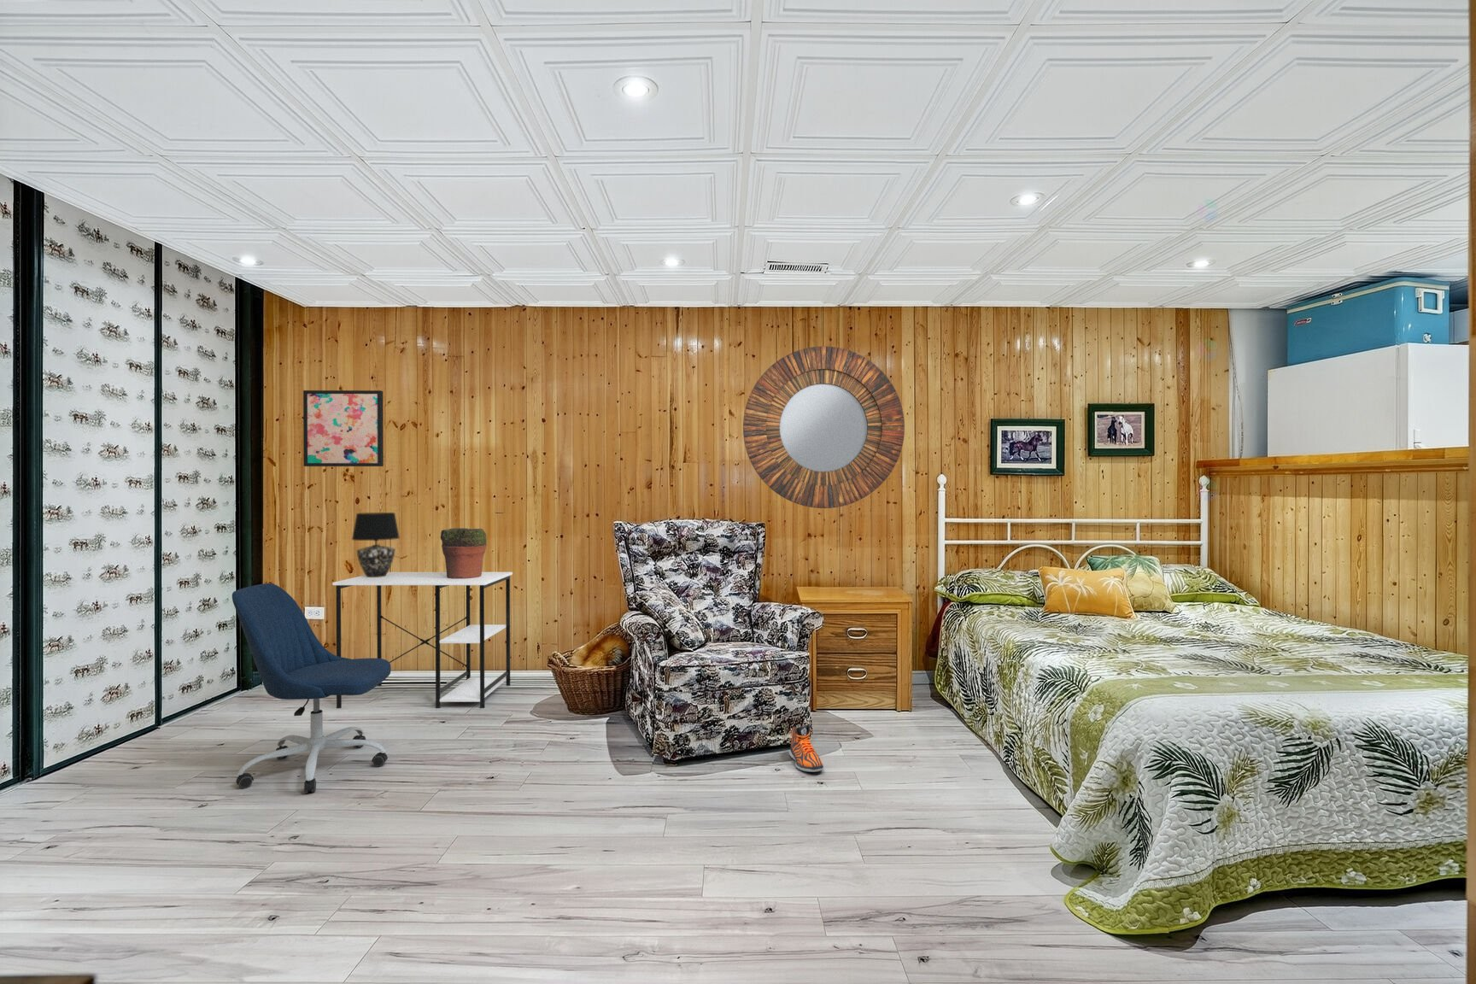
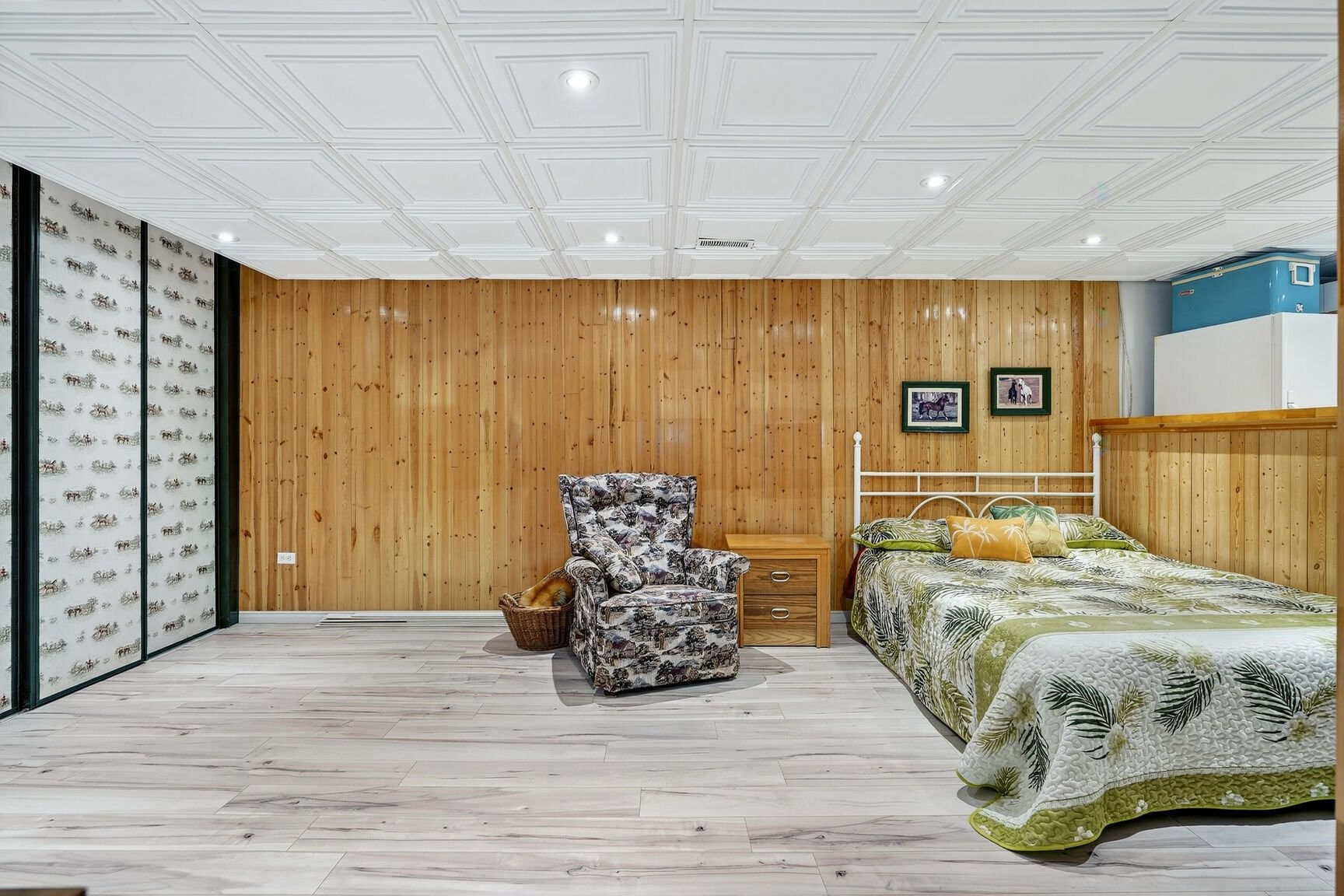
- table lamp (376, 544)
- wall art (344, 428)
- office chair (316, 677)
- home mirror (824, 427)
- sneaker (804, 746)
- potted plant (462, 551)
- desk (428, 639)
